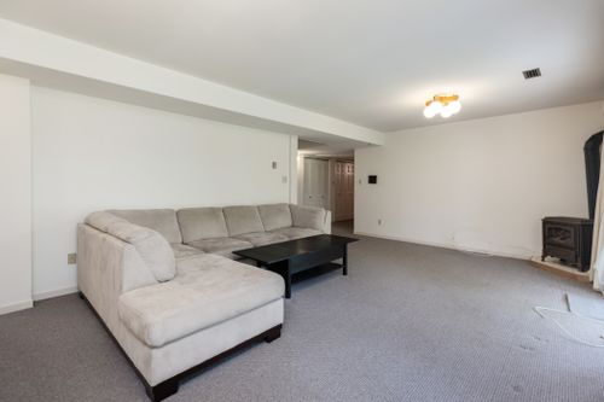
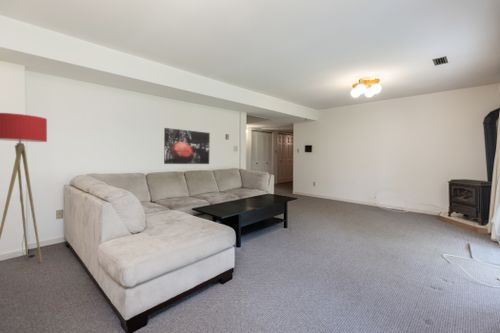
+ floor lamp (20, 190)
+ wall art (188, 147)
